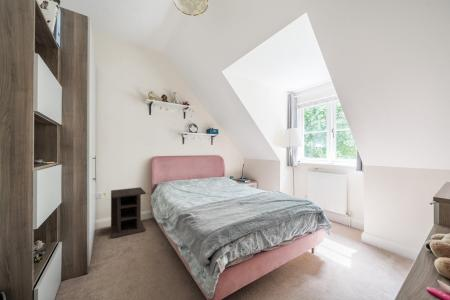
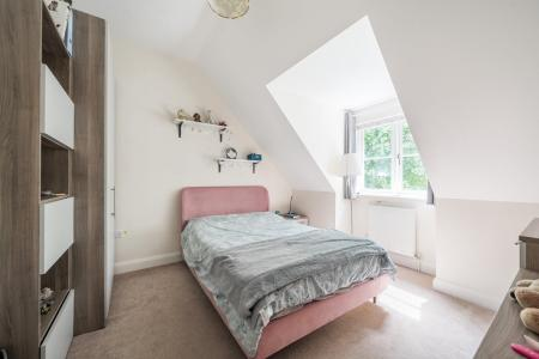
- nightstand (127, 210)
